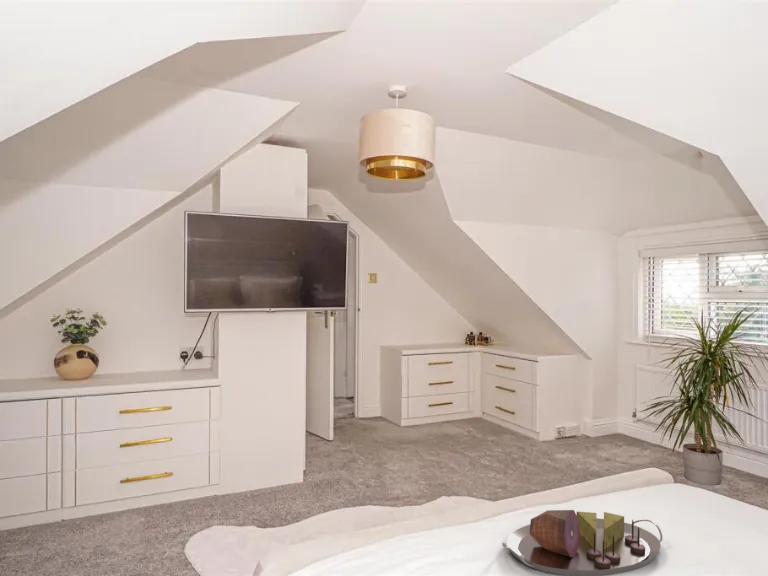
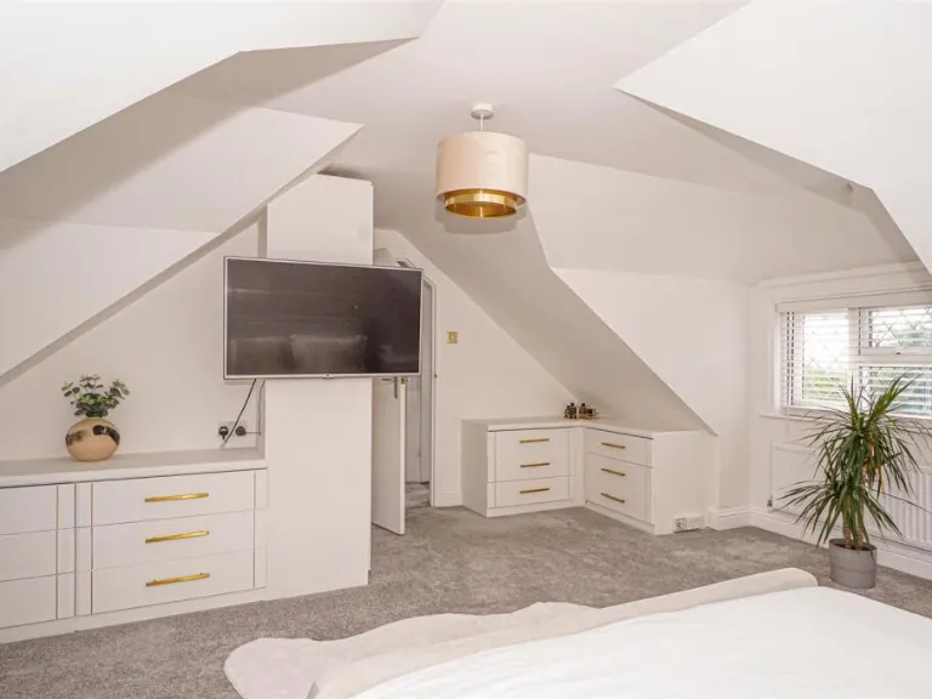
- serving tray (583, 526)
